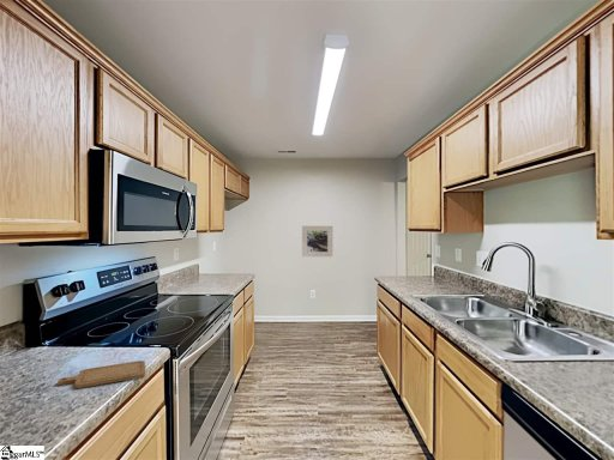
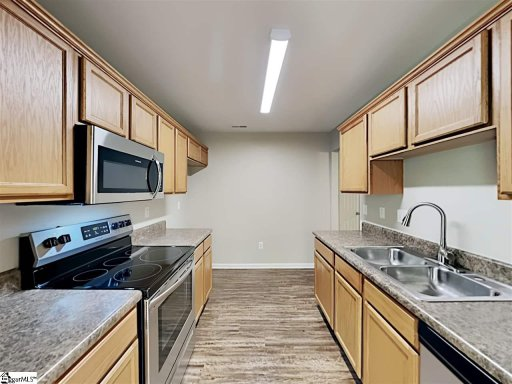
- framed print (317, 241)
- chopping board (103, 374)
